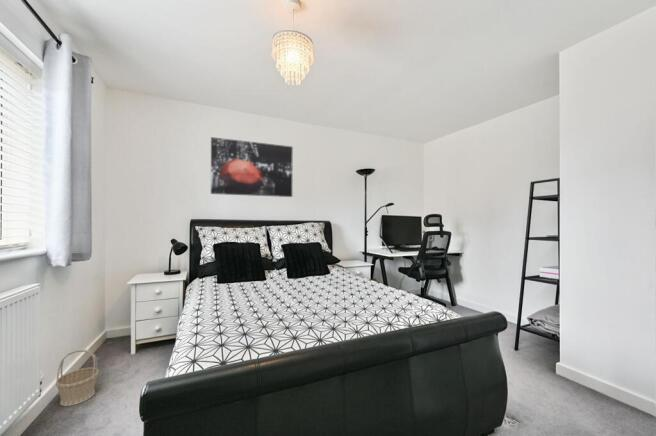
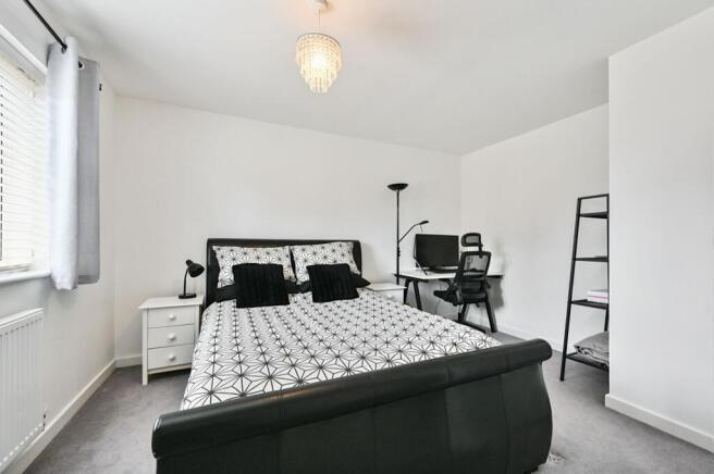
- basket (78, 373)
- wall art (253, 168)
